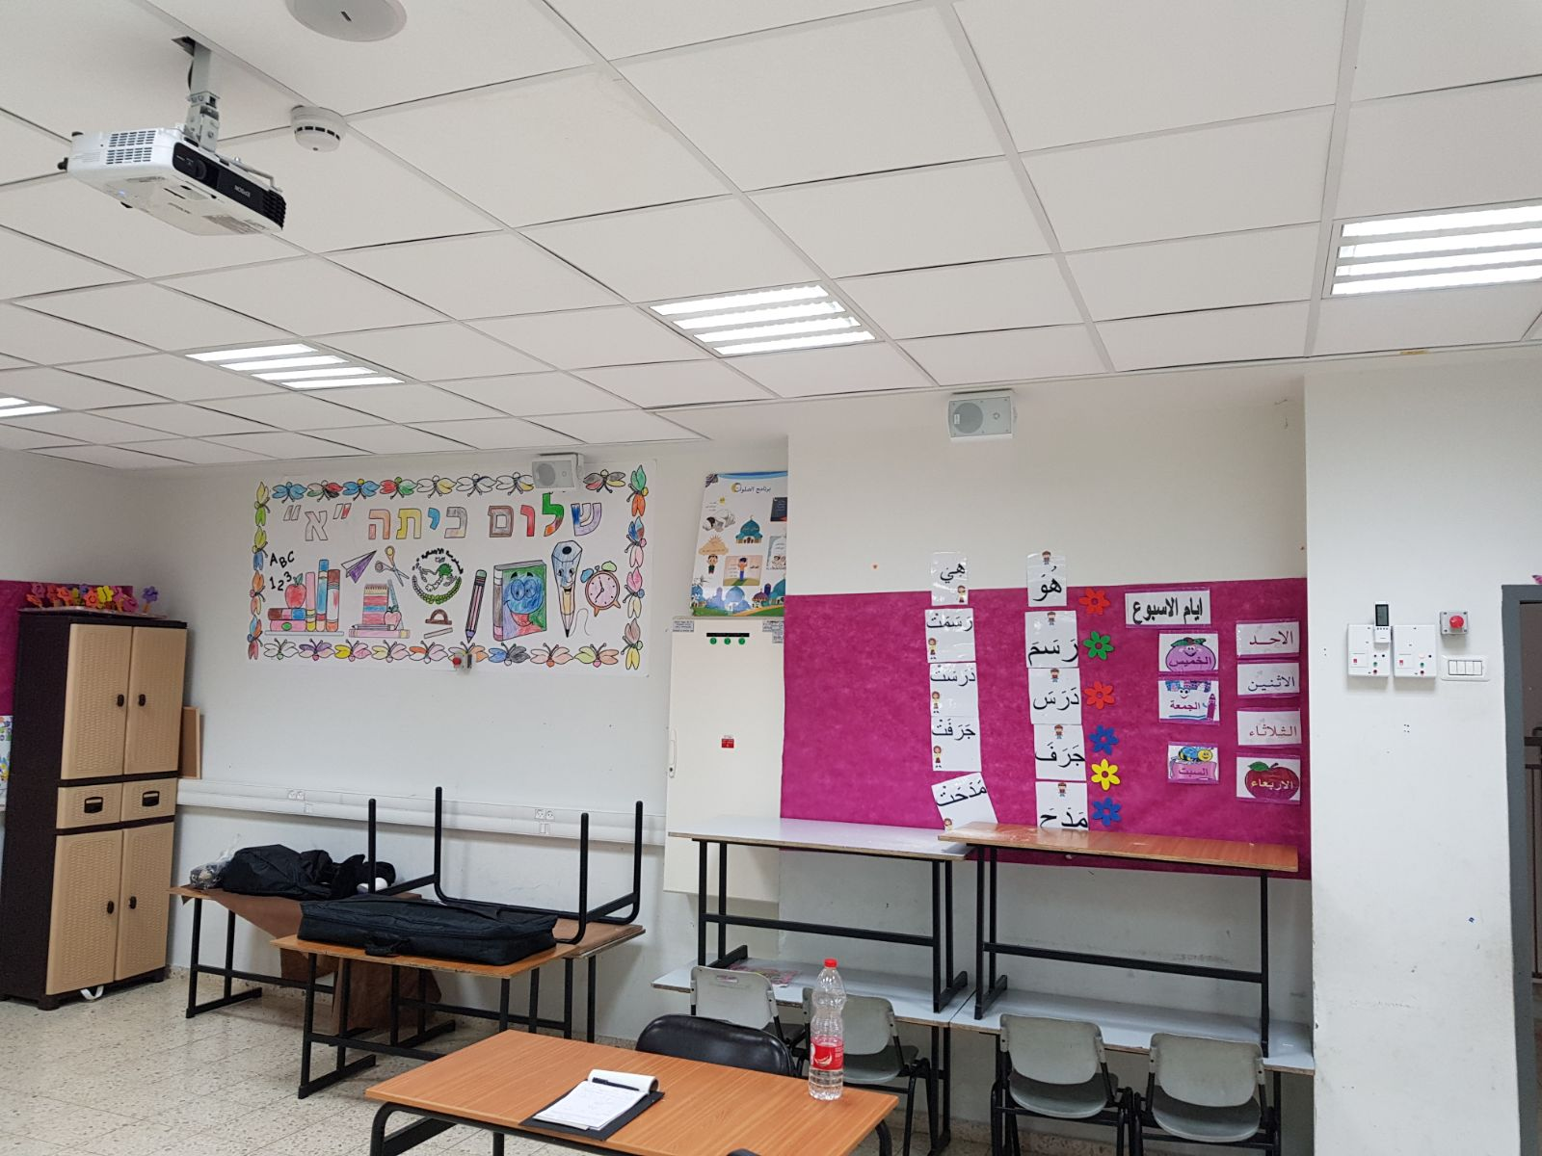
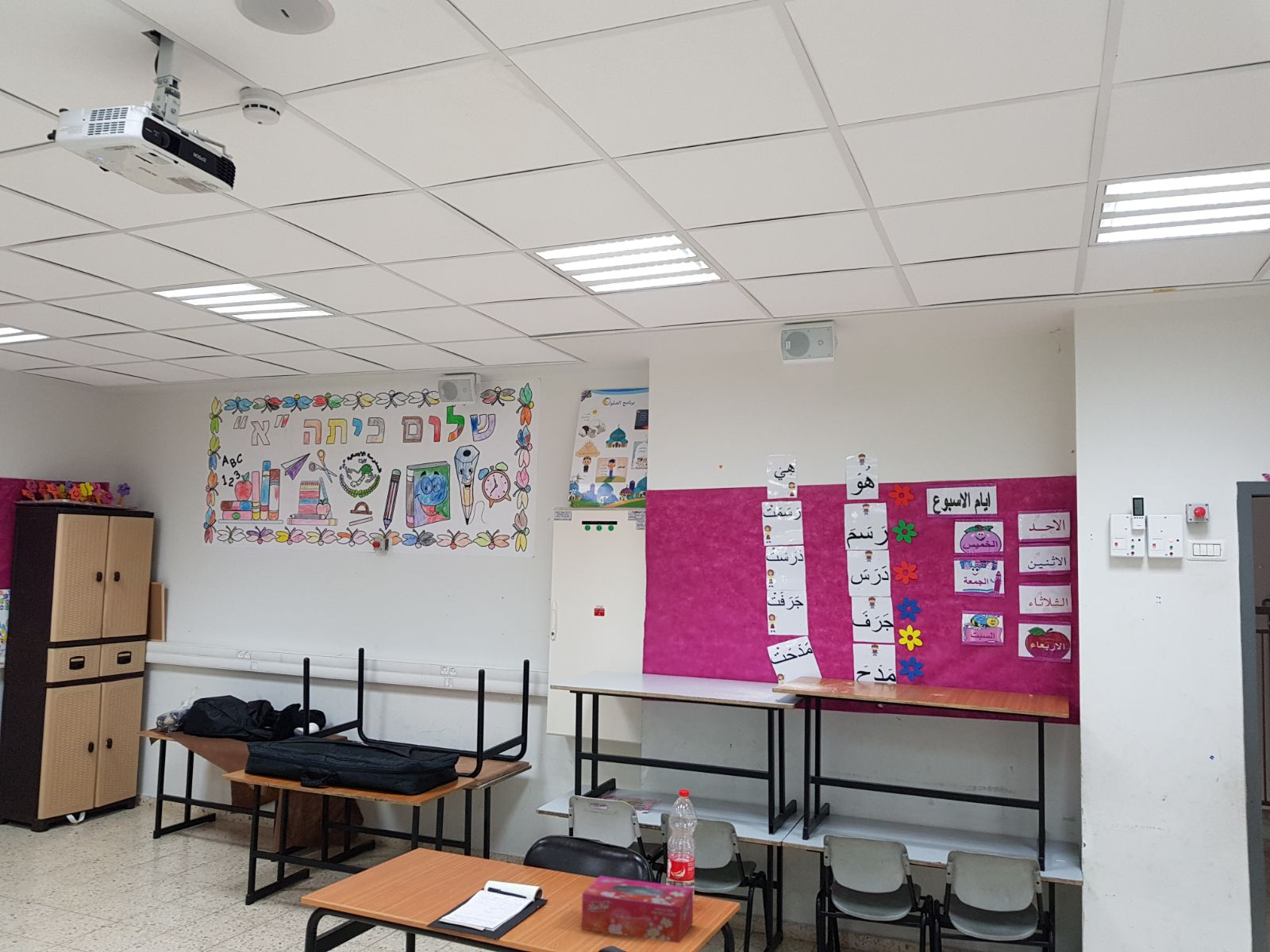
+ tissue box (637, 908)
